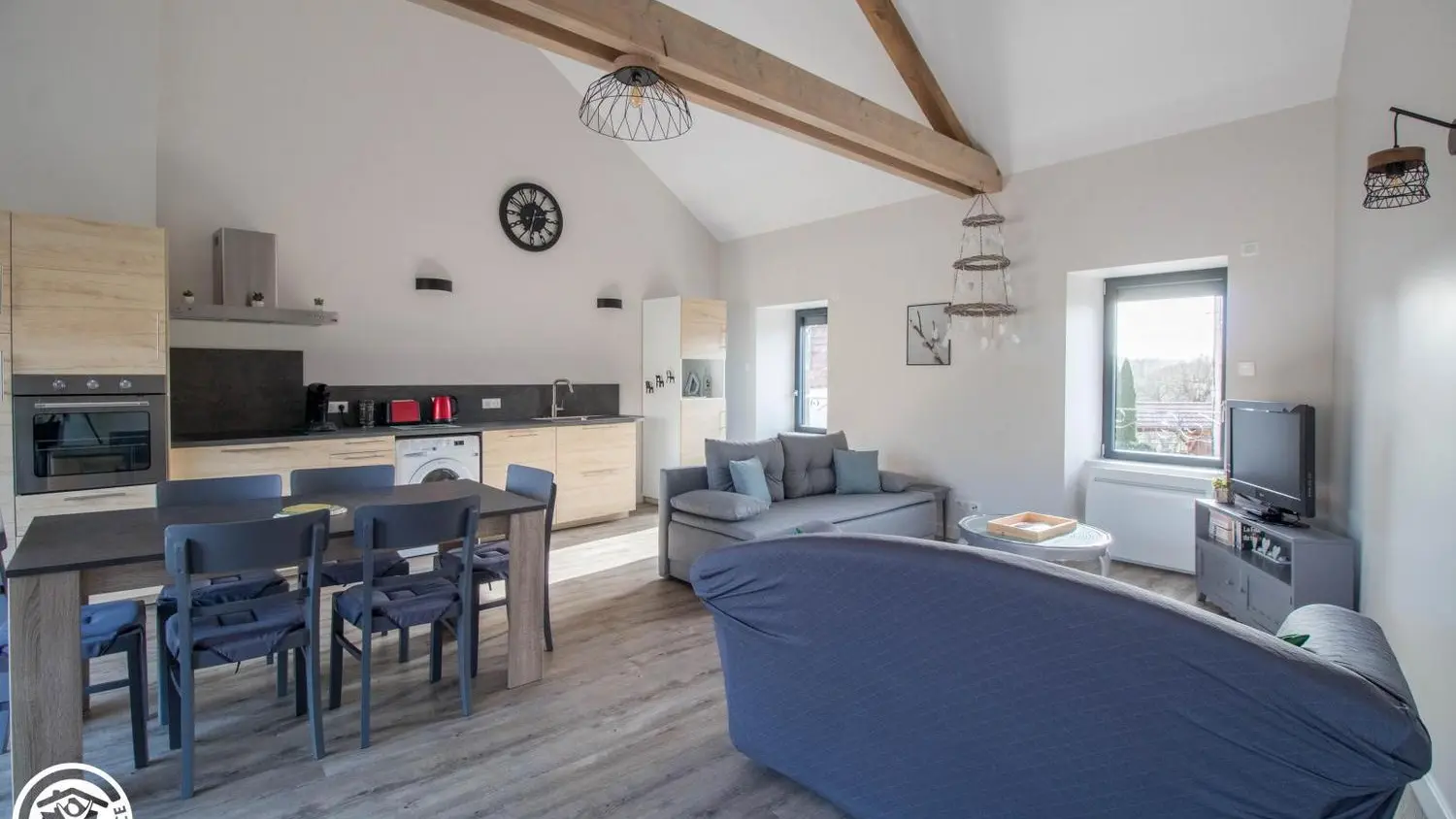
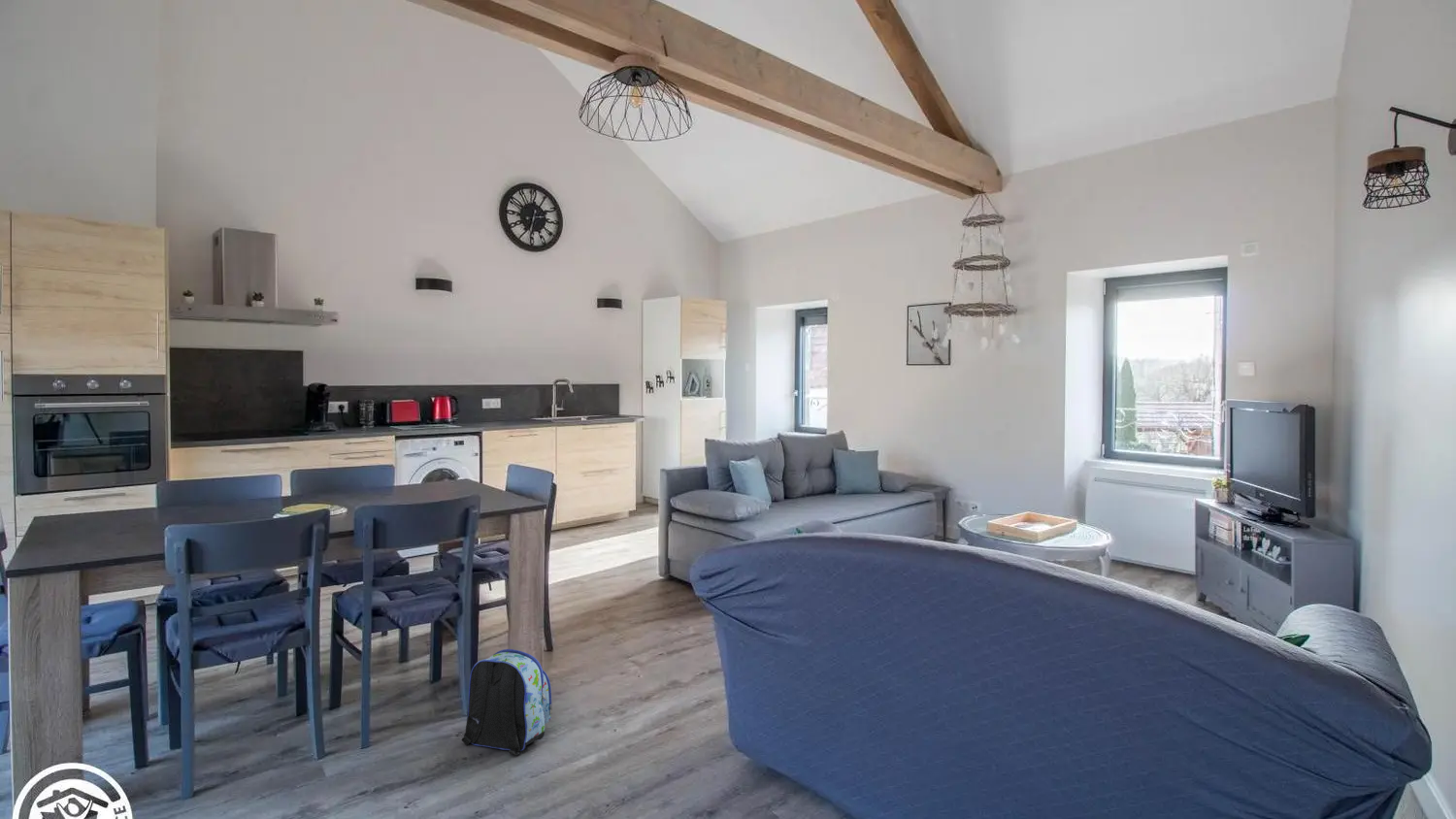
+ backpack (510, 695)
